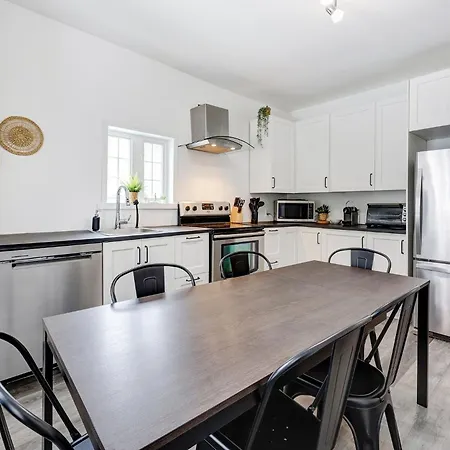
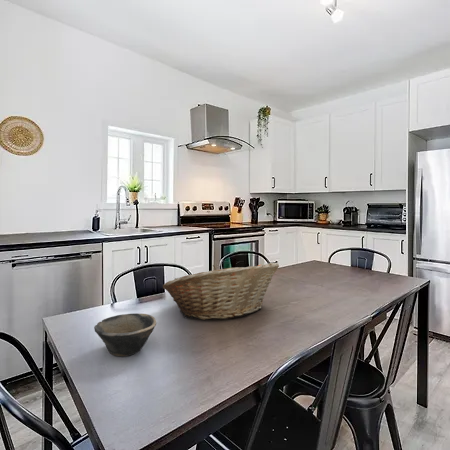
+ fruit basket (223, 285)
+ bowl (126, 336)
